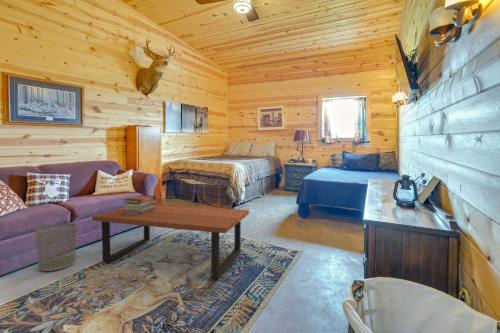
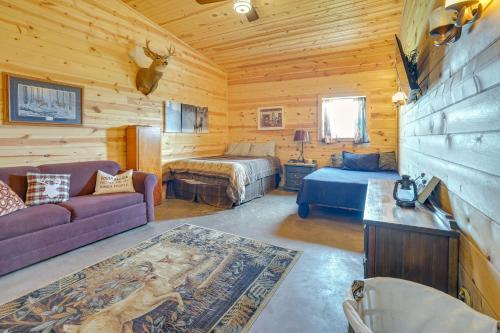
- book stack (140, 204)
- coffee table (175, 228)
- waste bin (56, 246)
